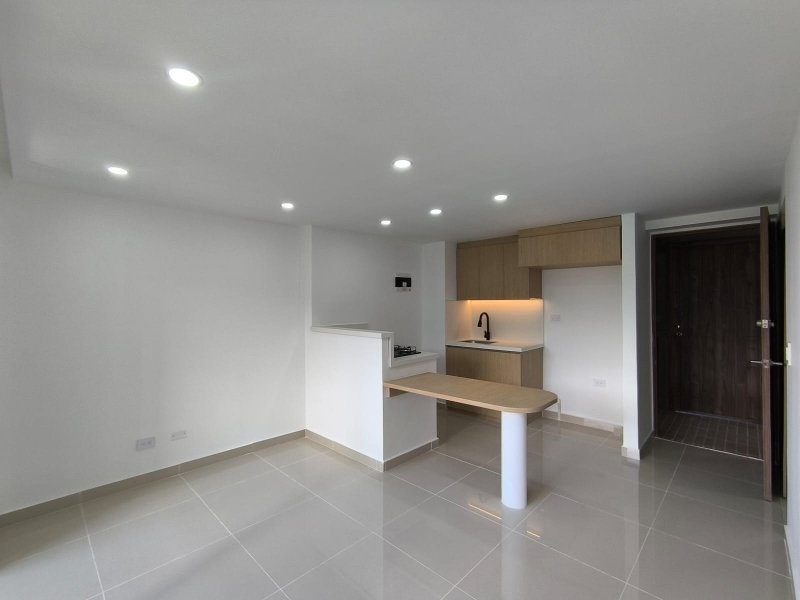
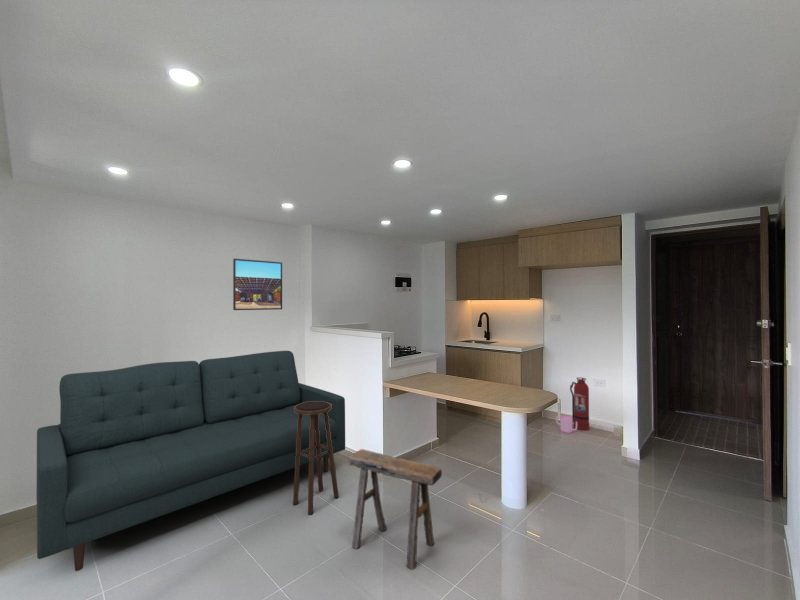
+ stool (313, 452)
+ mug (566, 424)
+ stool (381, 506)
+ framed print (258, 285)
+ sofa (212, 427)
+ fire extinguisher (579, 402)
